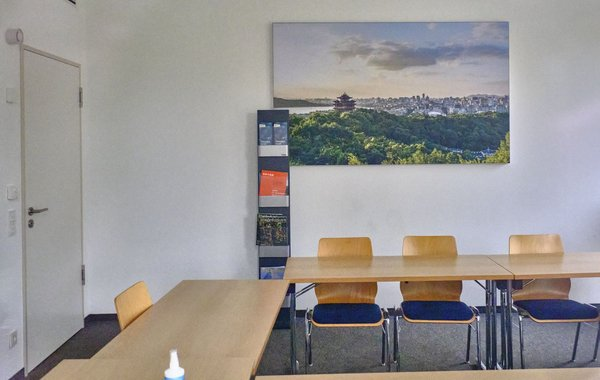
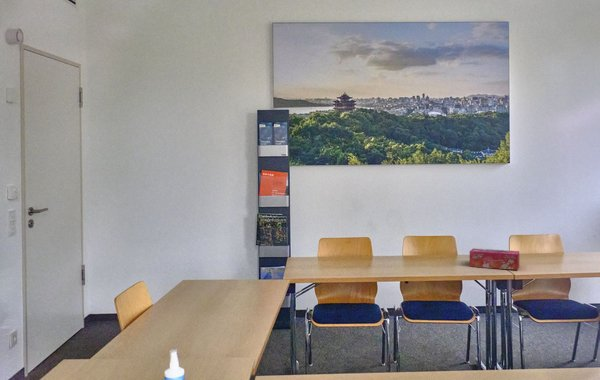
+ tissue box (494, 258)
